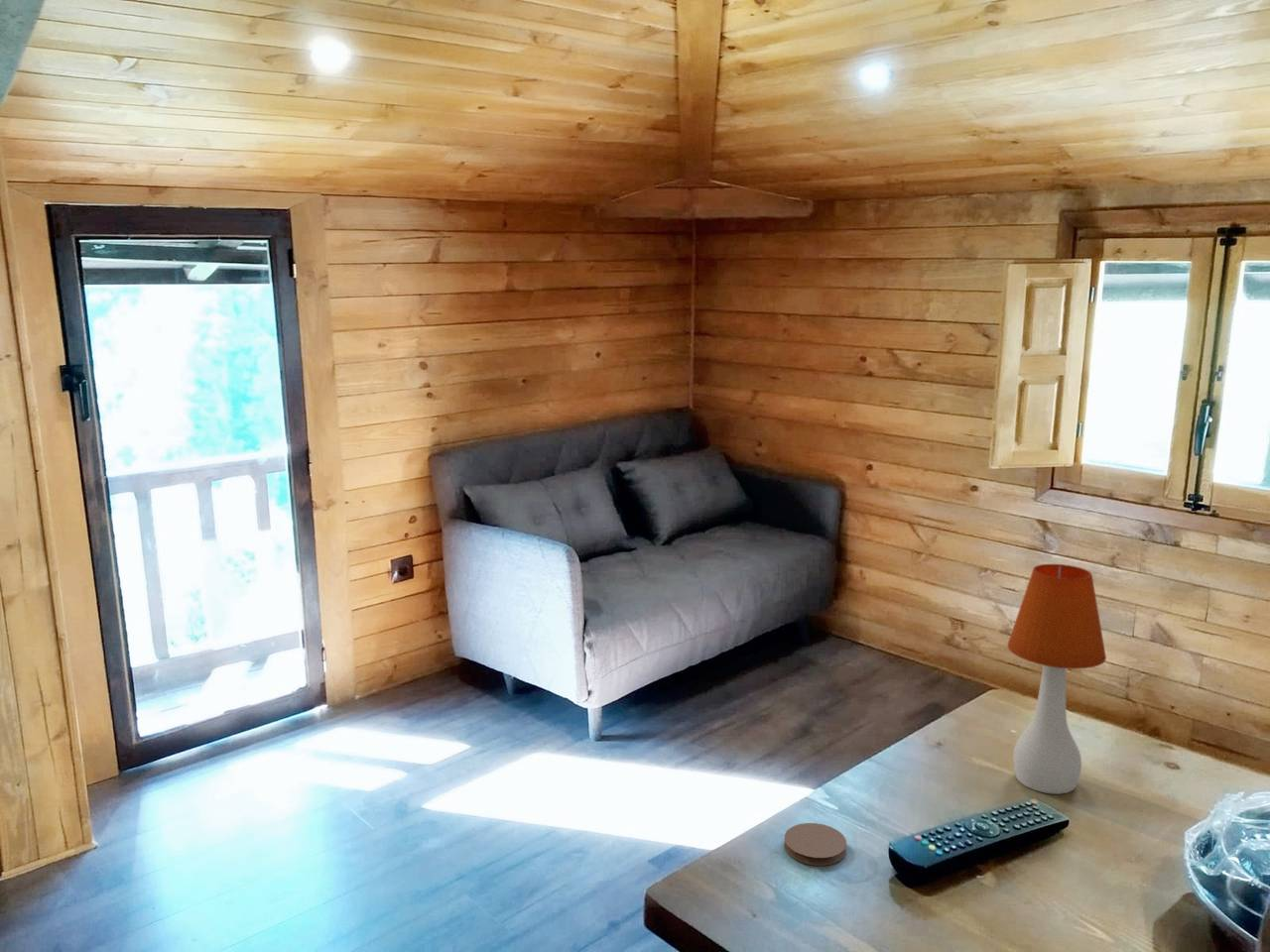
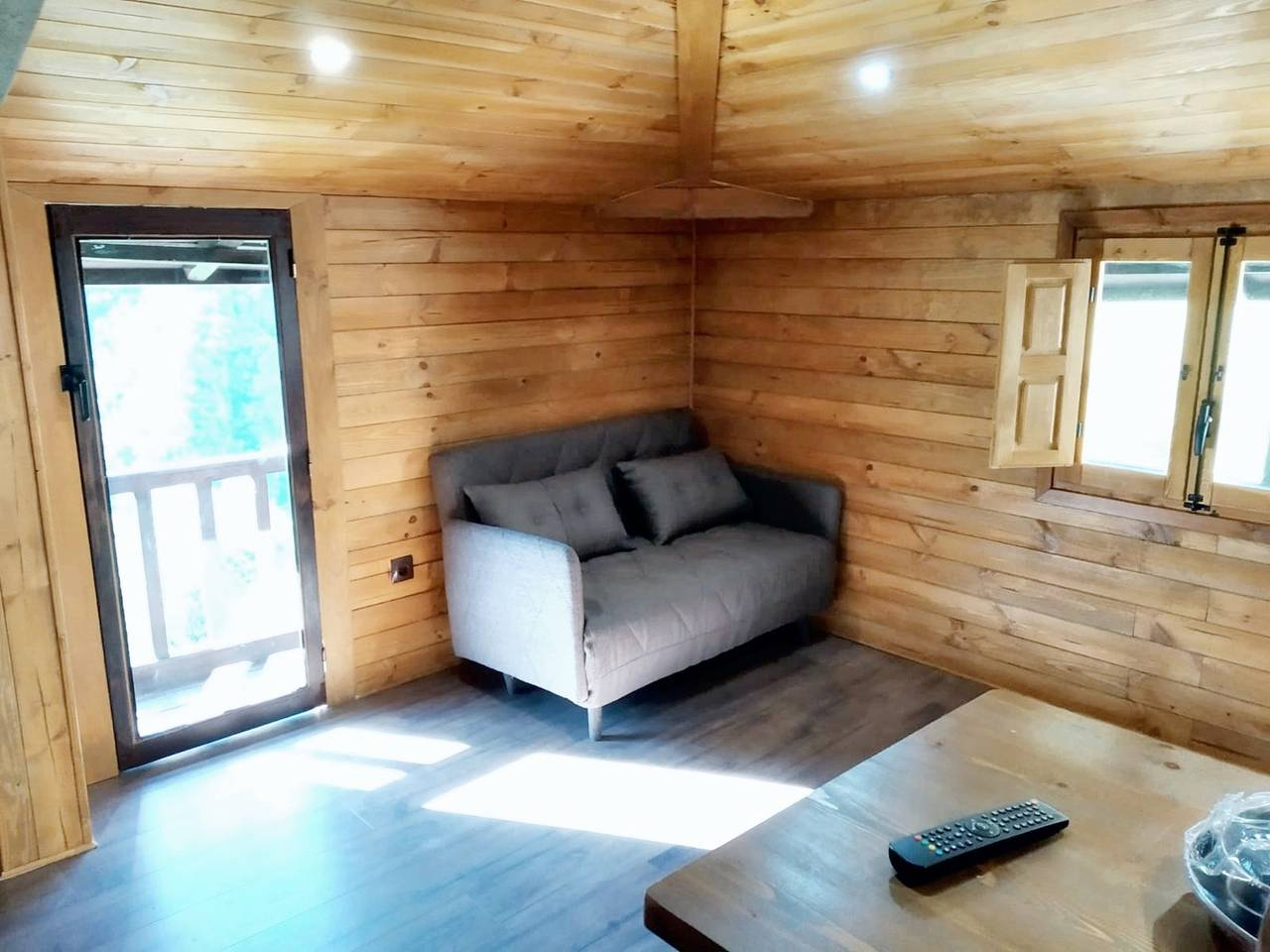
- coaster (815, 843)
- table lamp (1054, 677)
